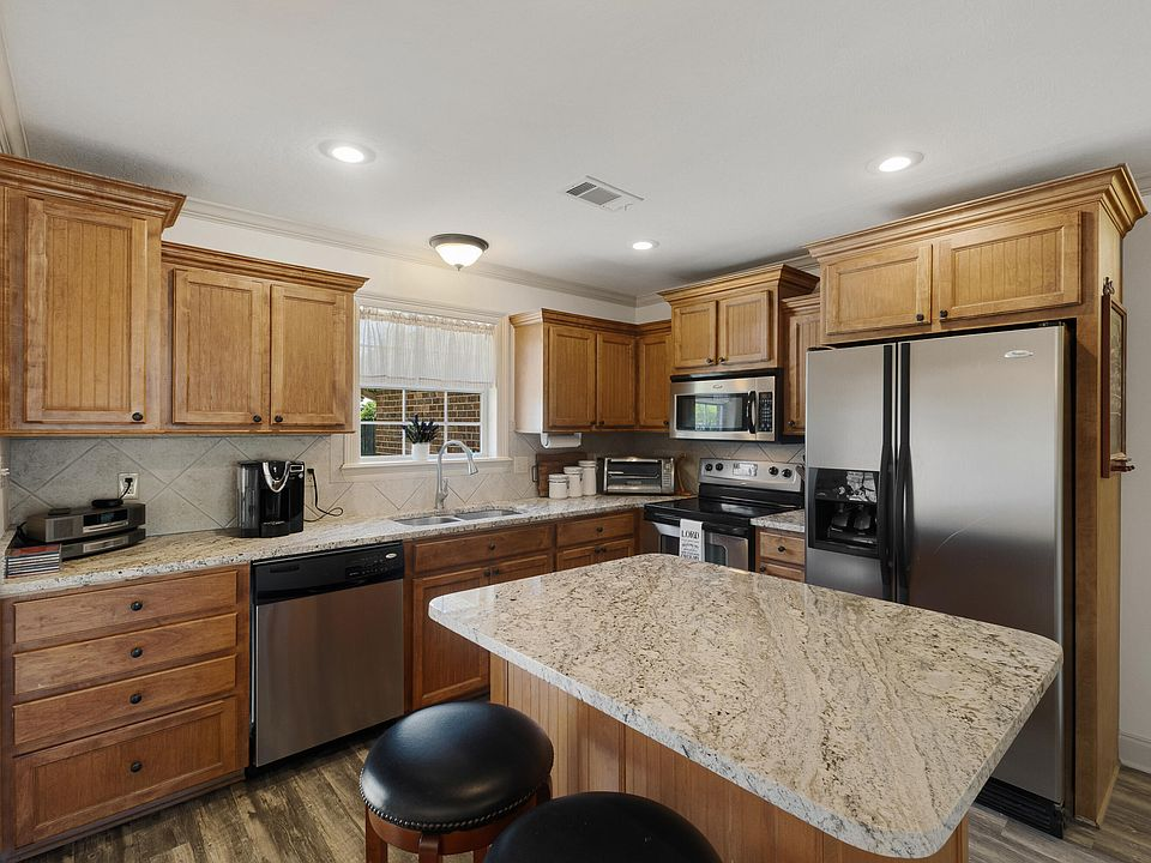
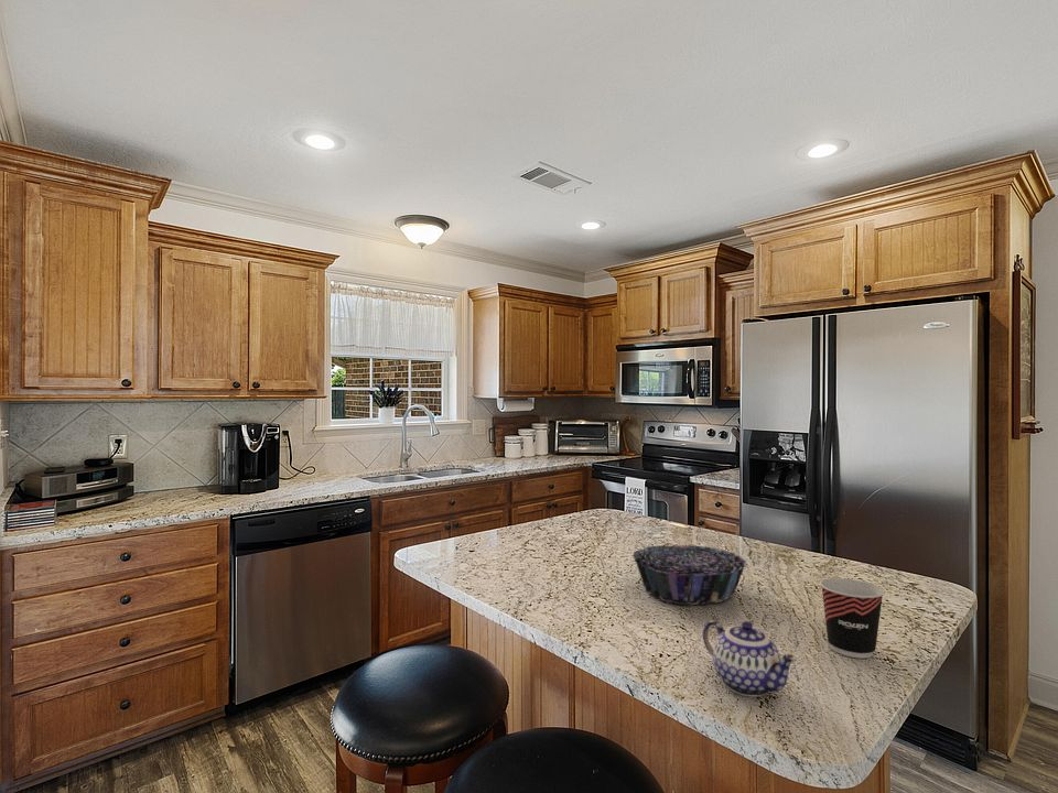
+ decorative bowl (688, 574)
+ teapot (746, 653)
+ cup (851, 618)
